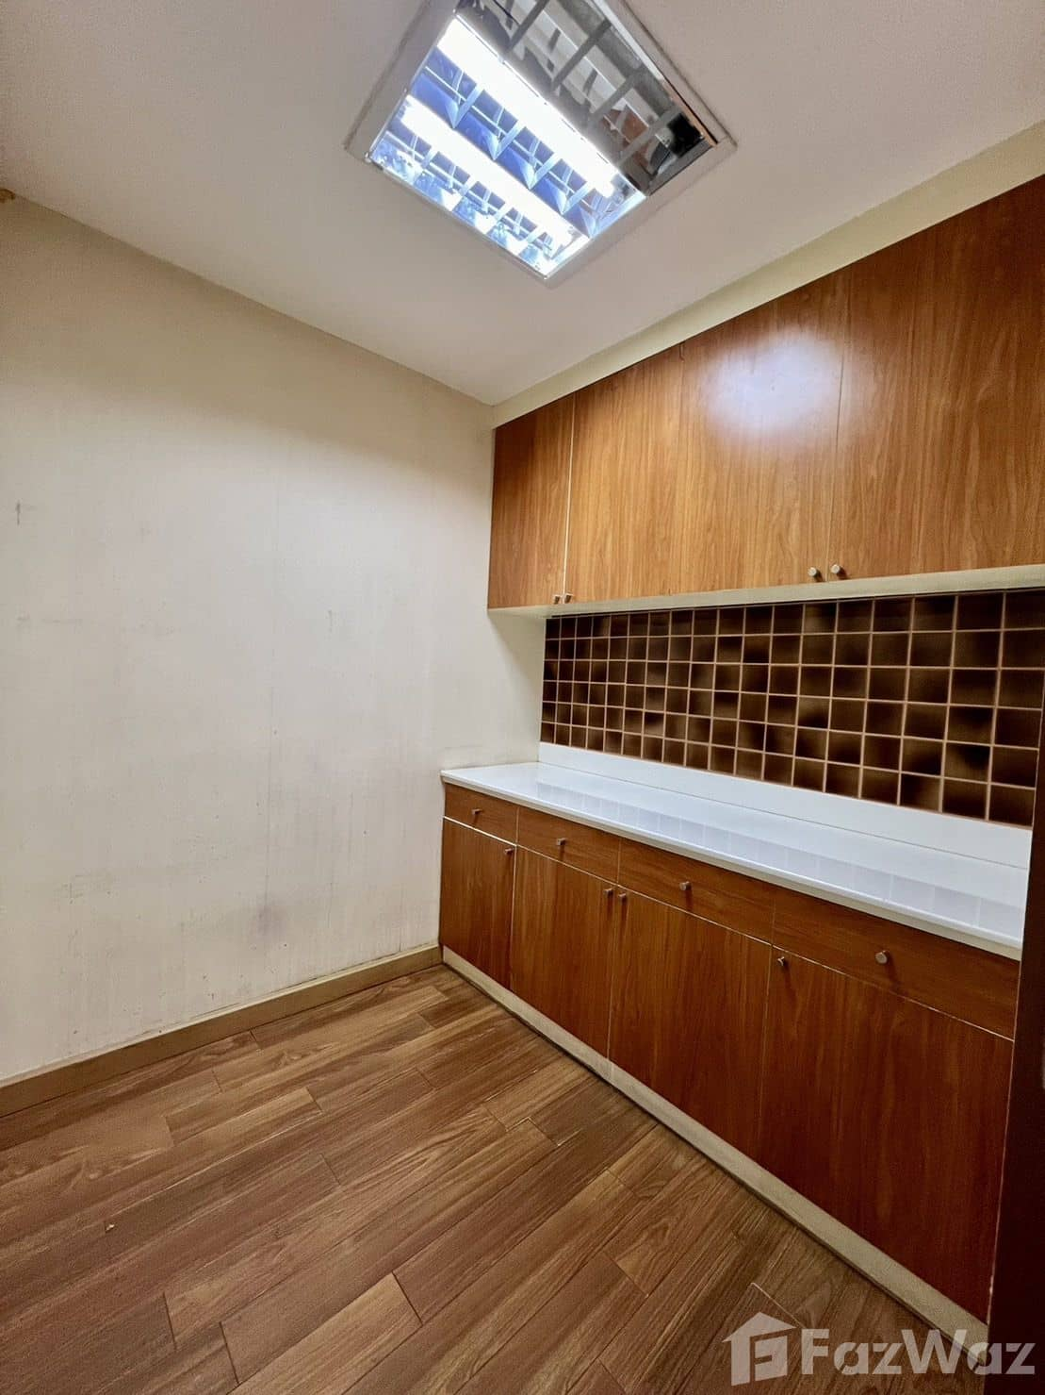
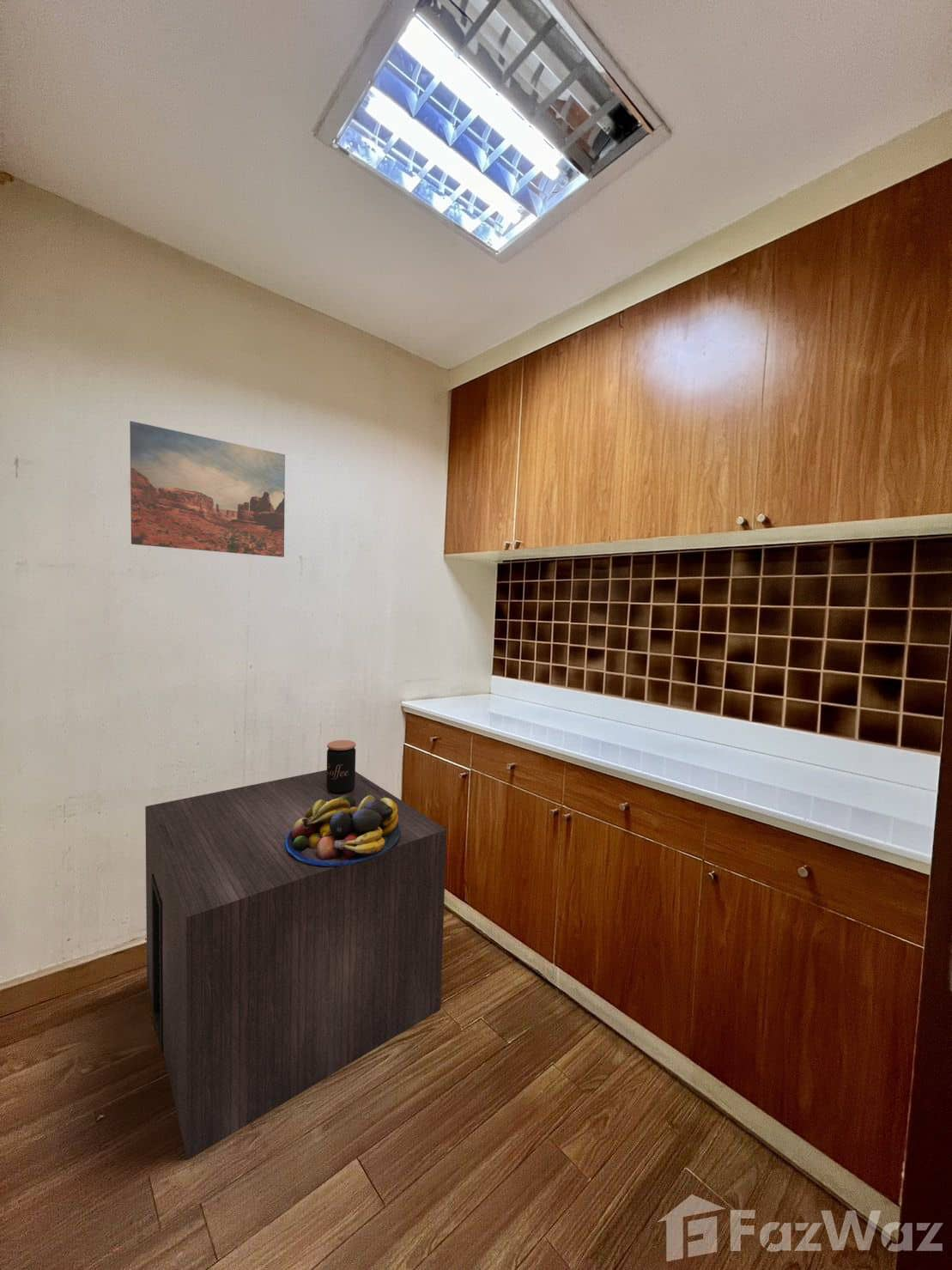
+ wall art (214, 495)
+ fruit bowl (343, 817)
+ storage cabinet (290, 906)
+ coffee jar (341, 766)
